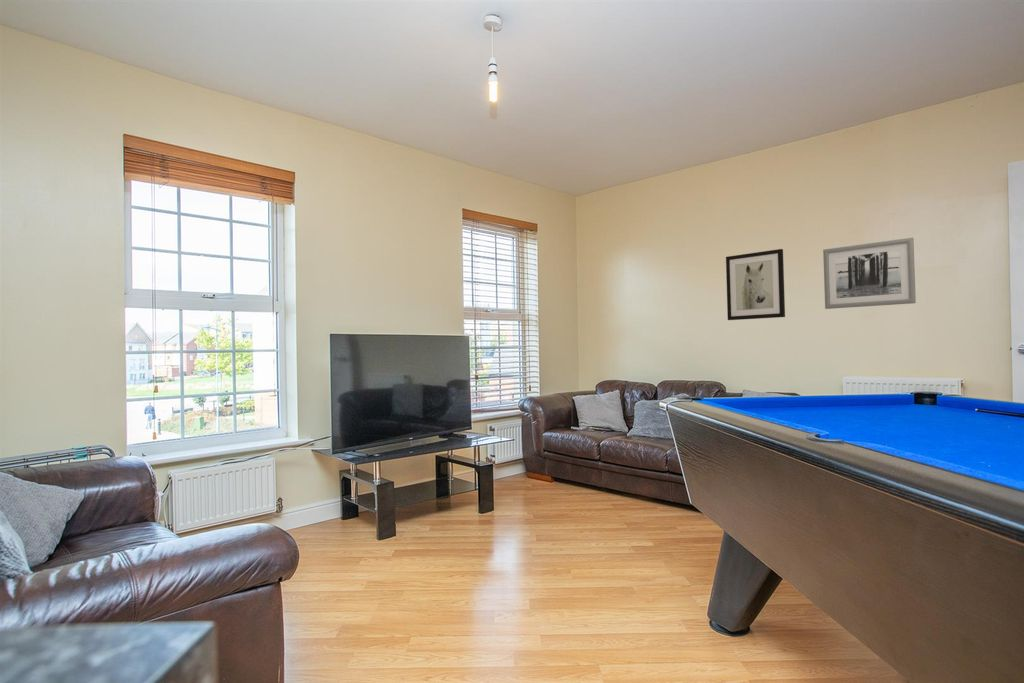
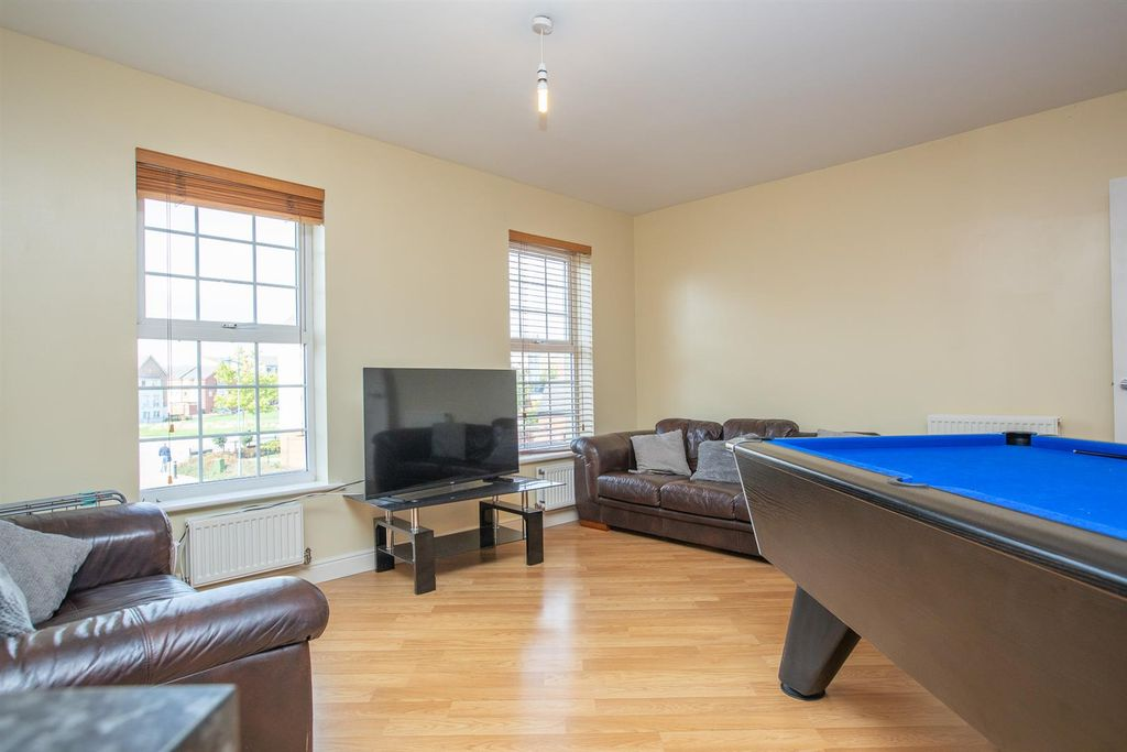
- wall art (754, 285)
- wall art (867, 275)
